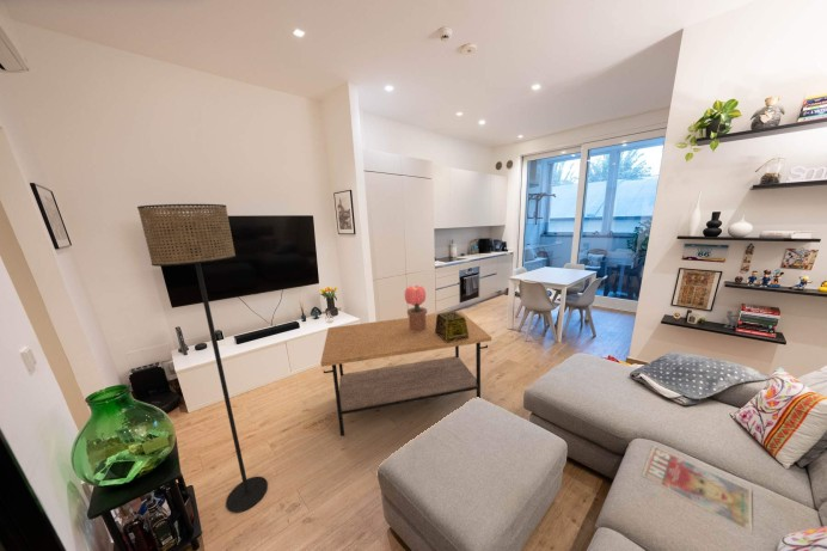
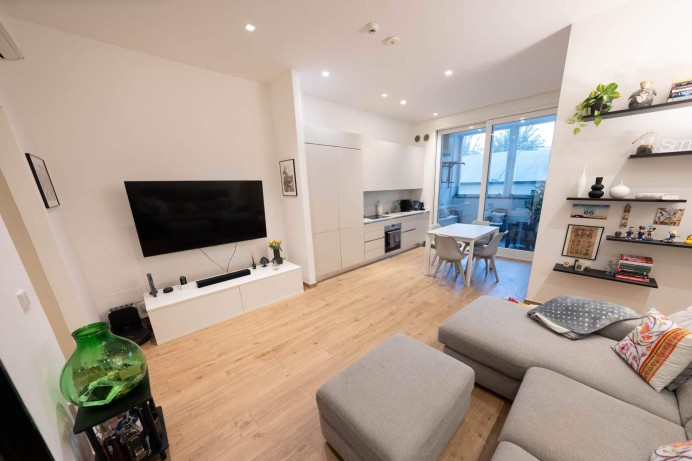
- potted flower (416, 307)
- decorative box (451, 325)
- coffee table (405, 368)
- floor lamp (220, 367)
- magazine (694, 482)
